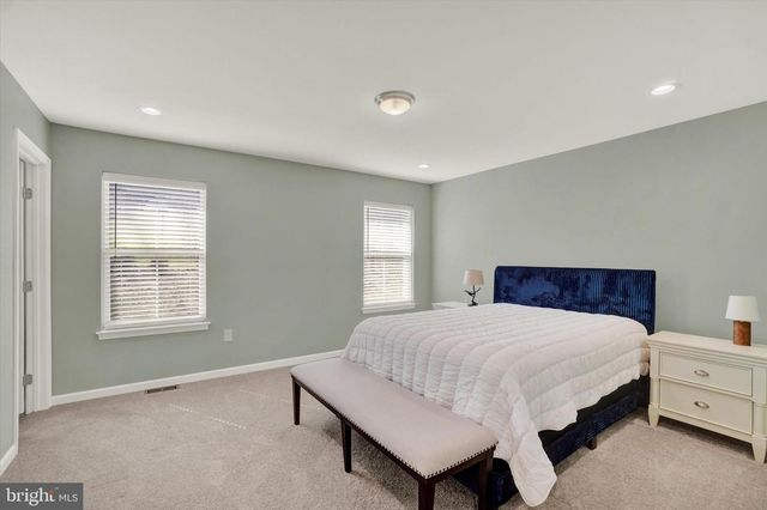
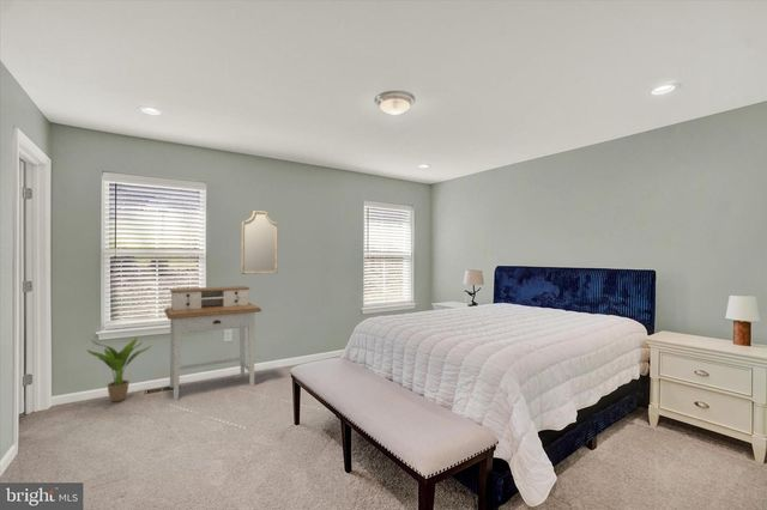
+ home mirror (260, 242)
+ desk (212, 329)
+ potted plant (120, 368)
